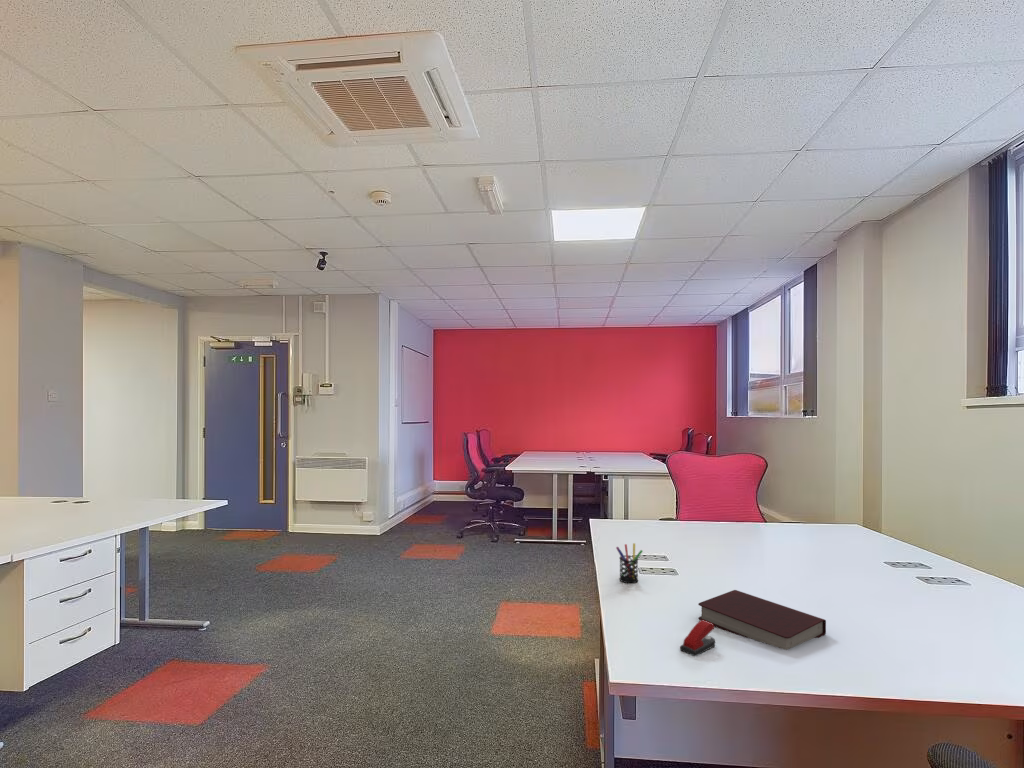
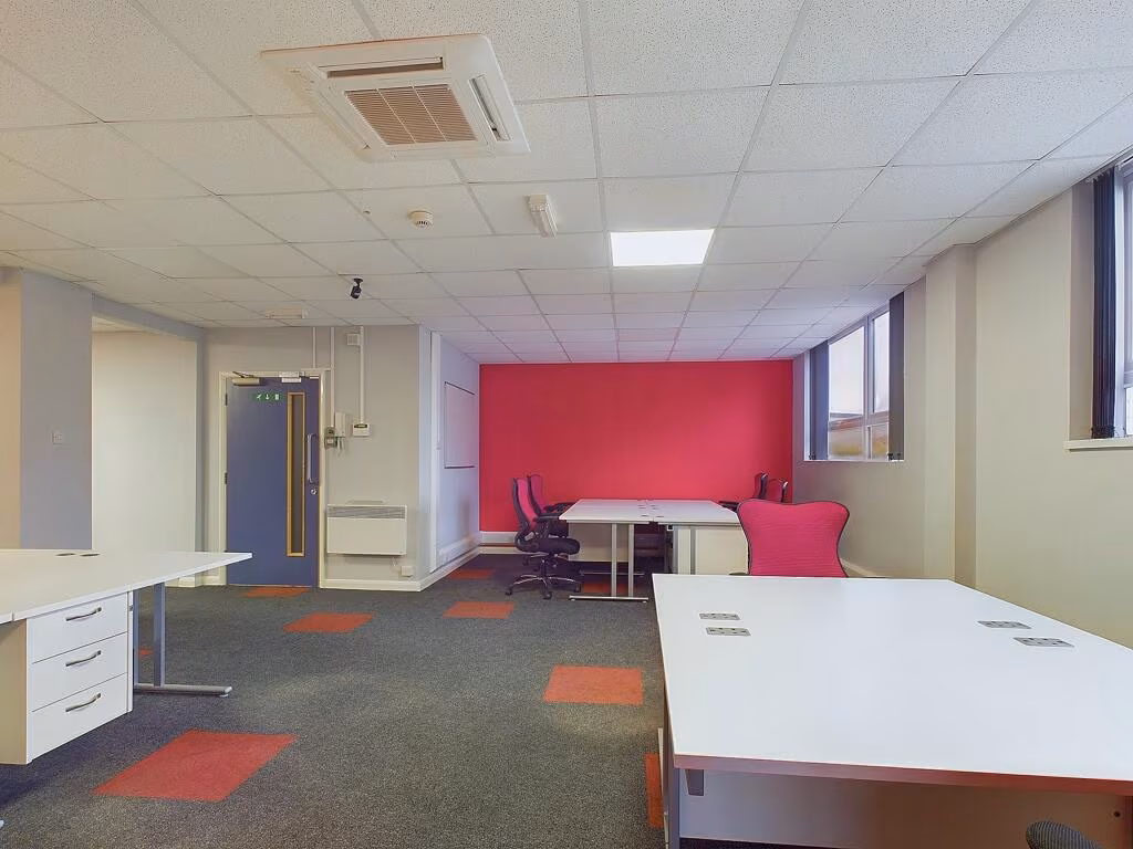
- book (759, 618)
- pen holder (630, 561)
- stapler (699, 636)
